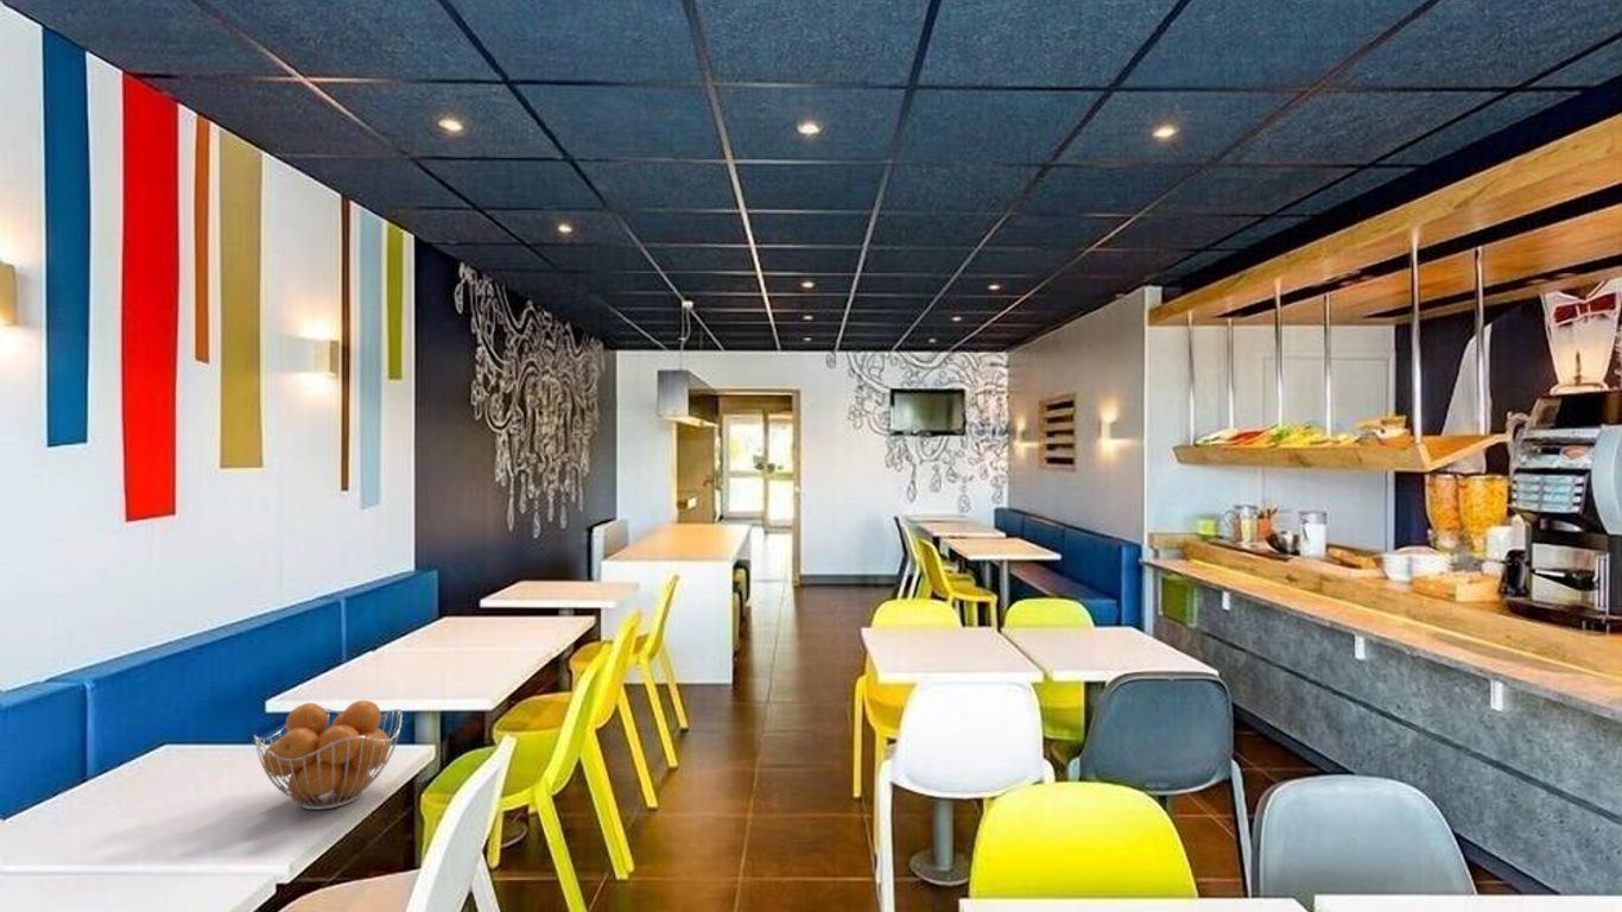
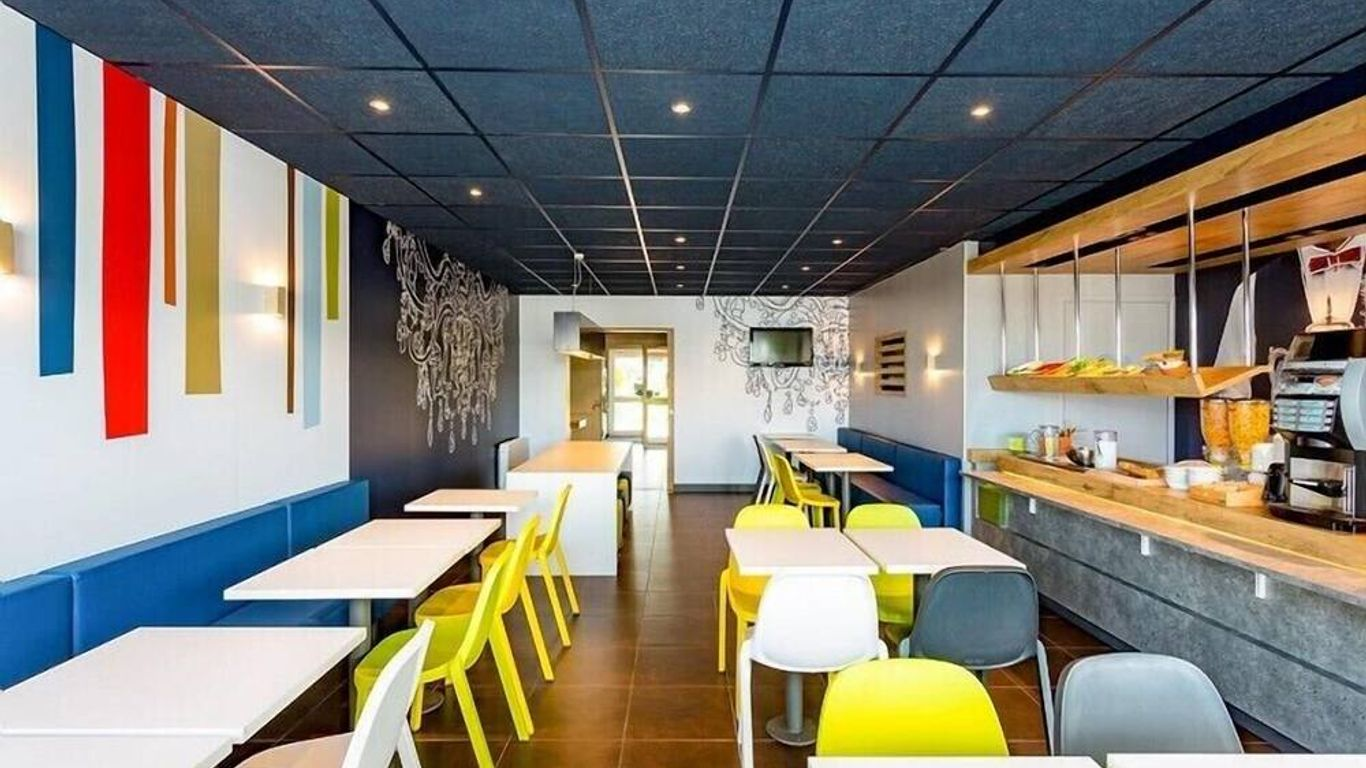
- fruit basket (330, 750)
